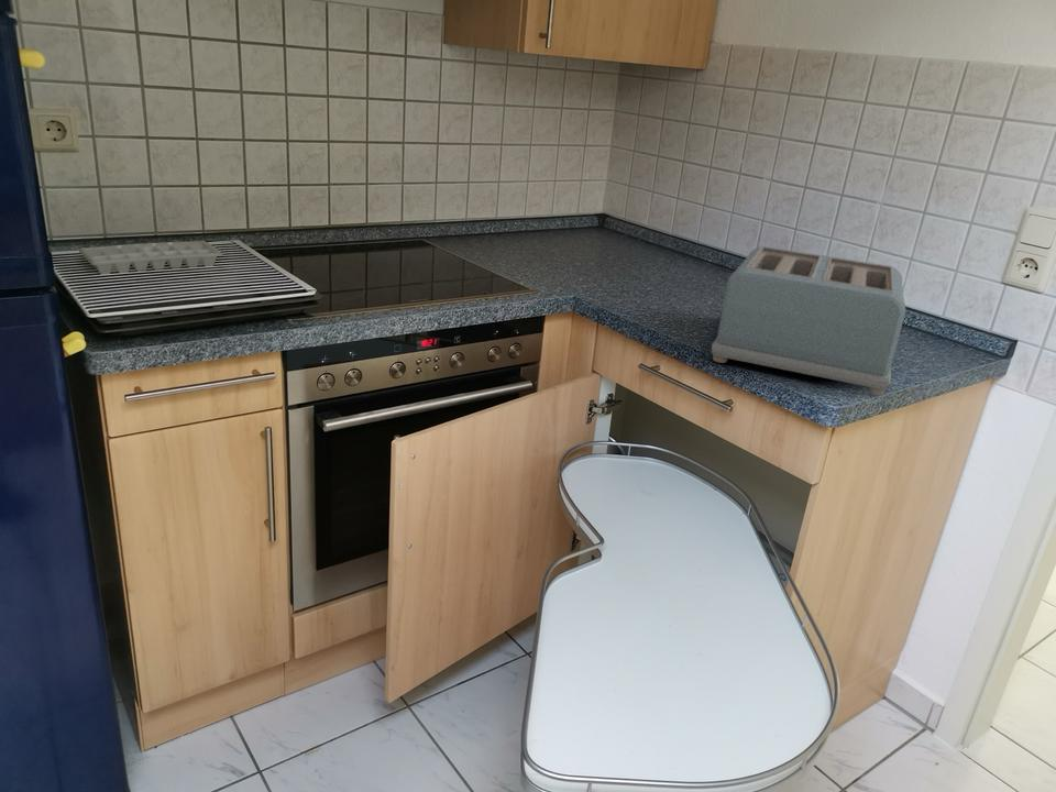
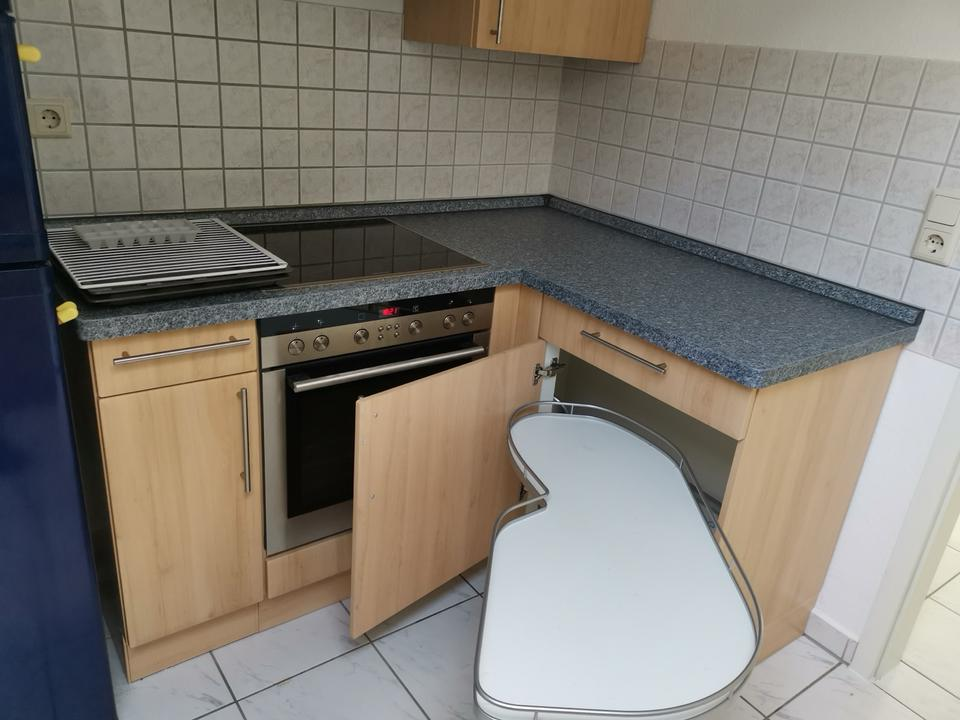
- toaster (812, 309)
